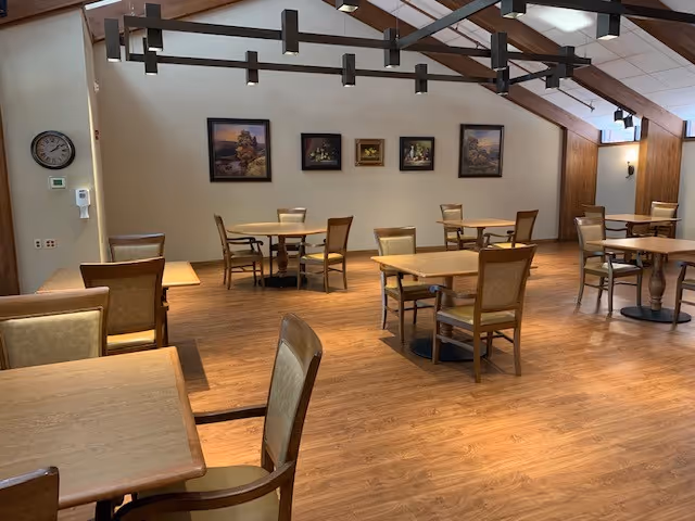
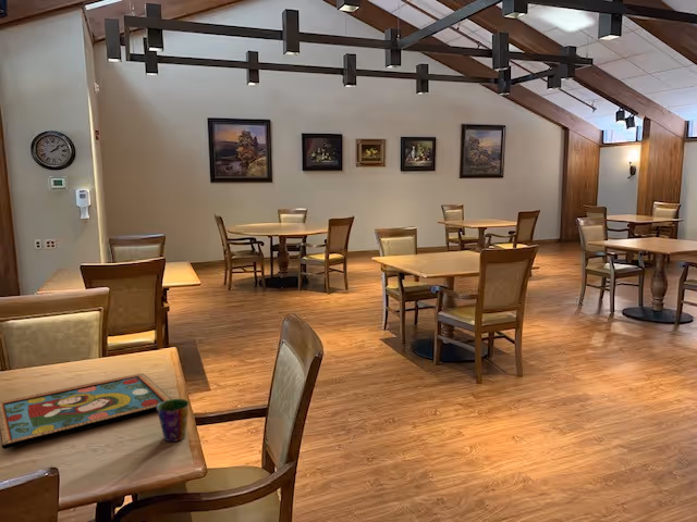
+ framed painting (84, 403)
+ cup (174, 422)
